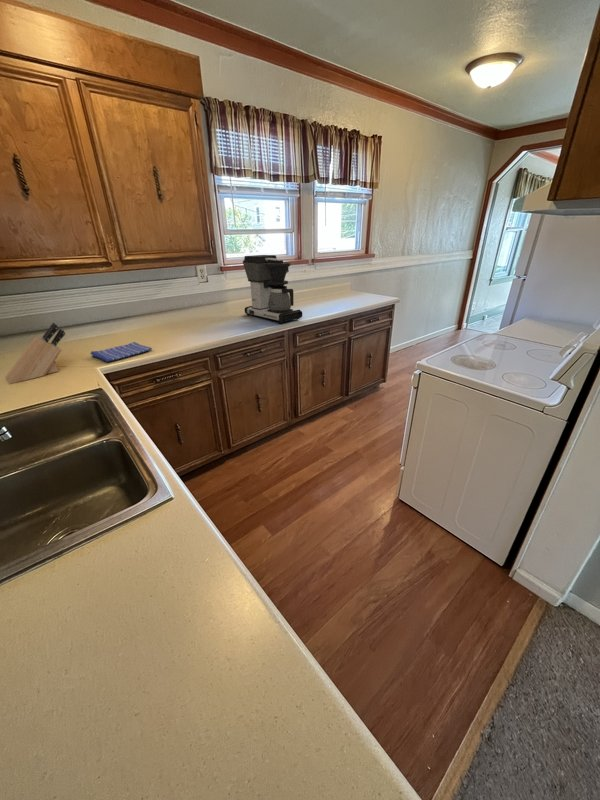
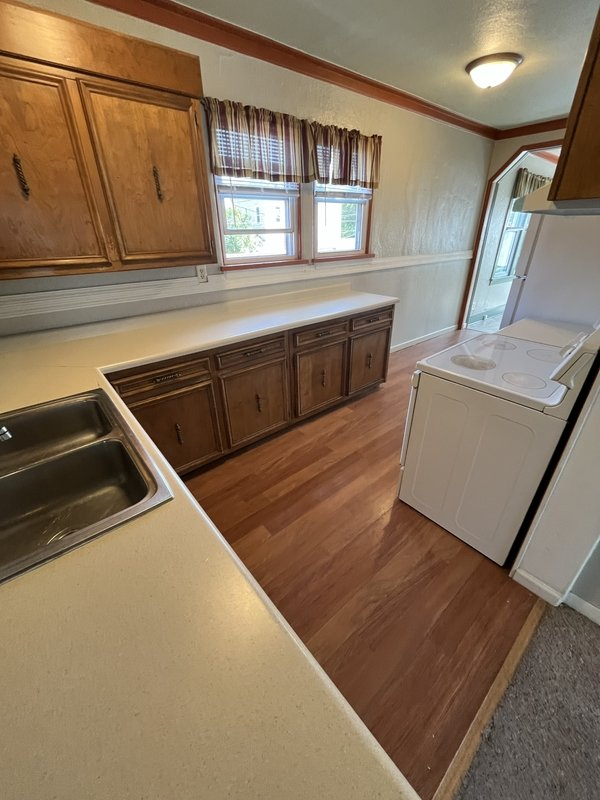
- knife block (34, 351)
- dish towel (121, 350)
- coffee maker (271, 288)
